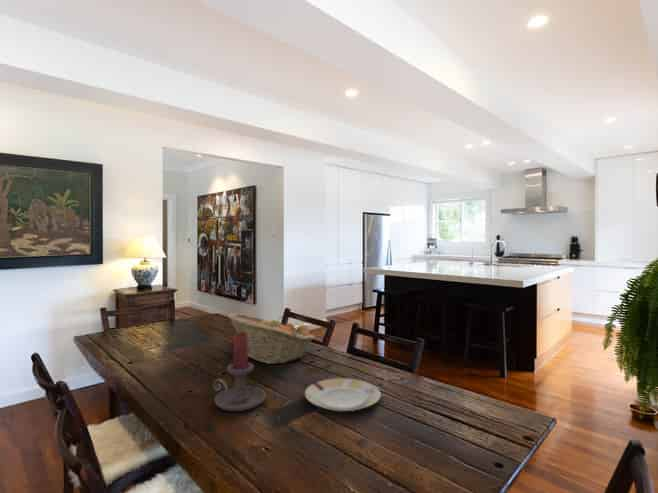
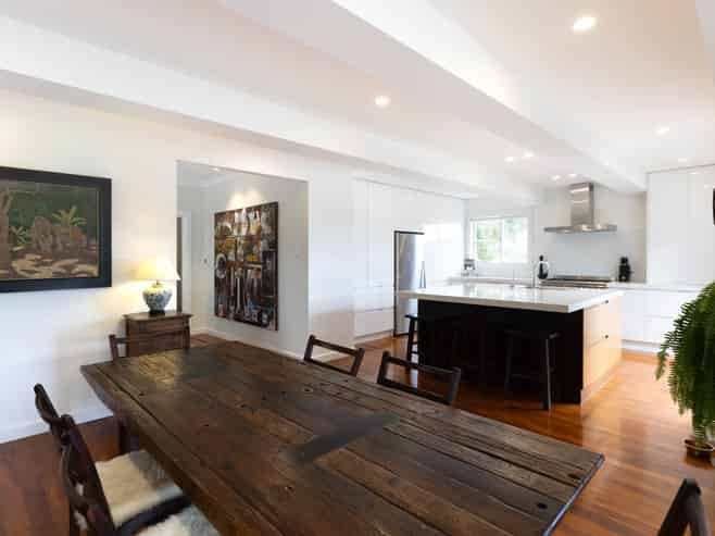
- fruit basket (270, 333)
- plate (342, 395)
- candle holder (235, 365)
